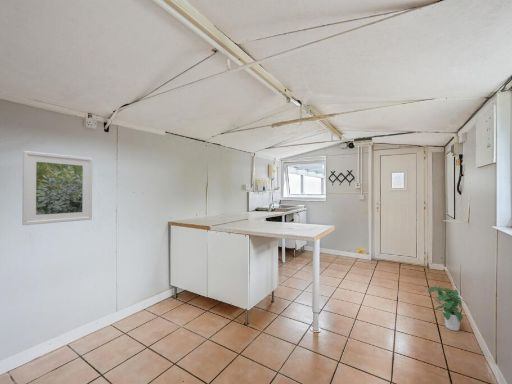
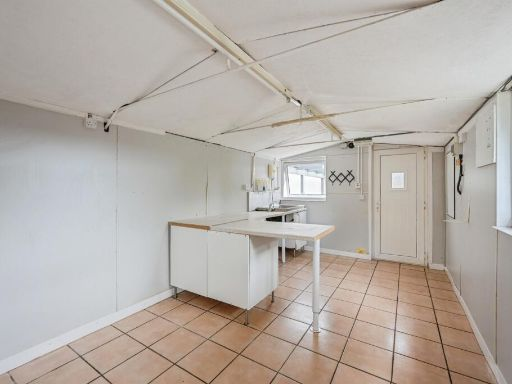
- potted plant (448, 307)
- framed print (60, 188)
